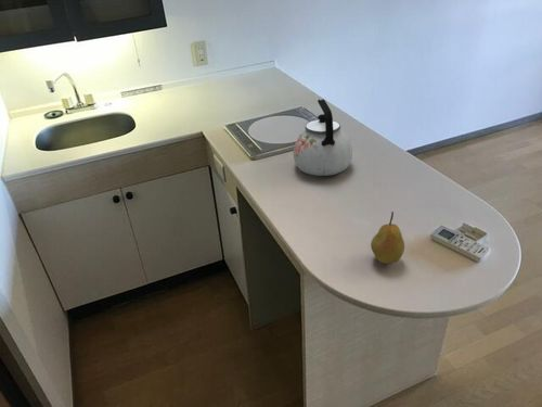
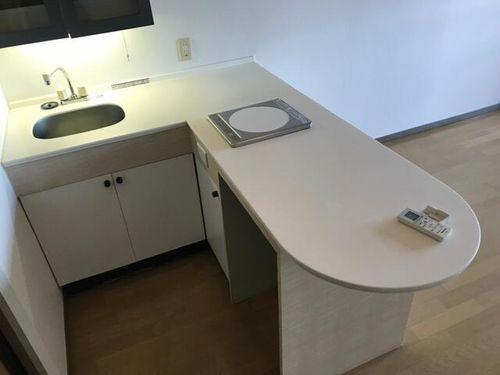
- kettle (322, 136)
- fruit (388, 240)
